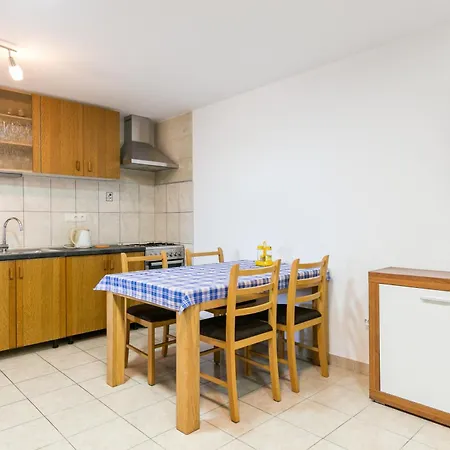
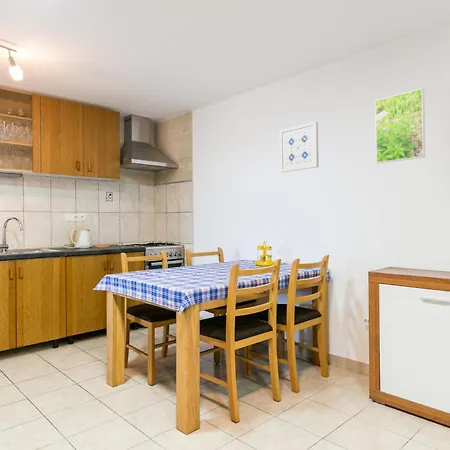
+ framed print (399, 127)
+ wall art (298, 148)
